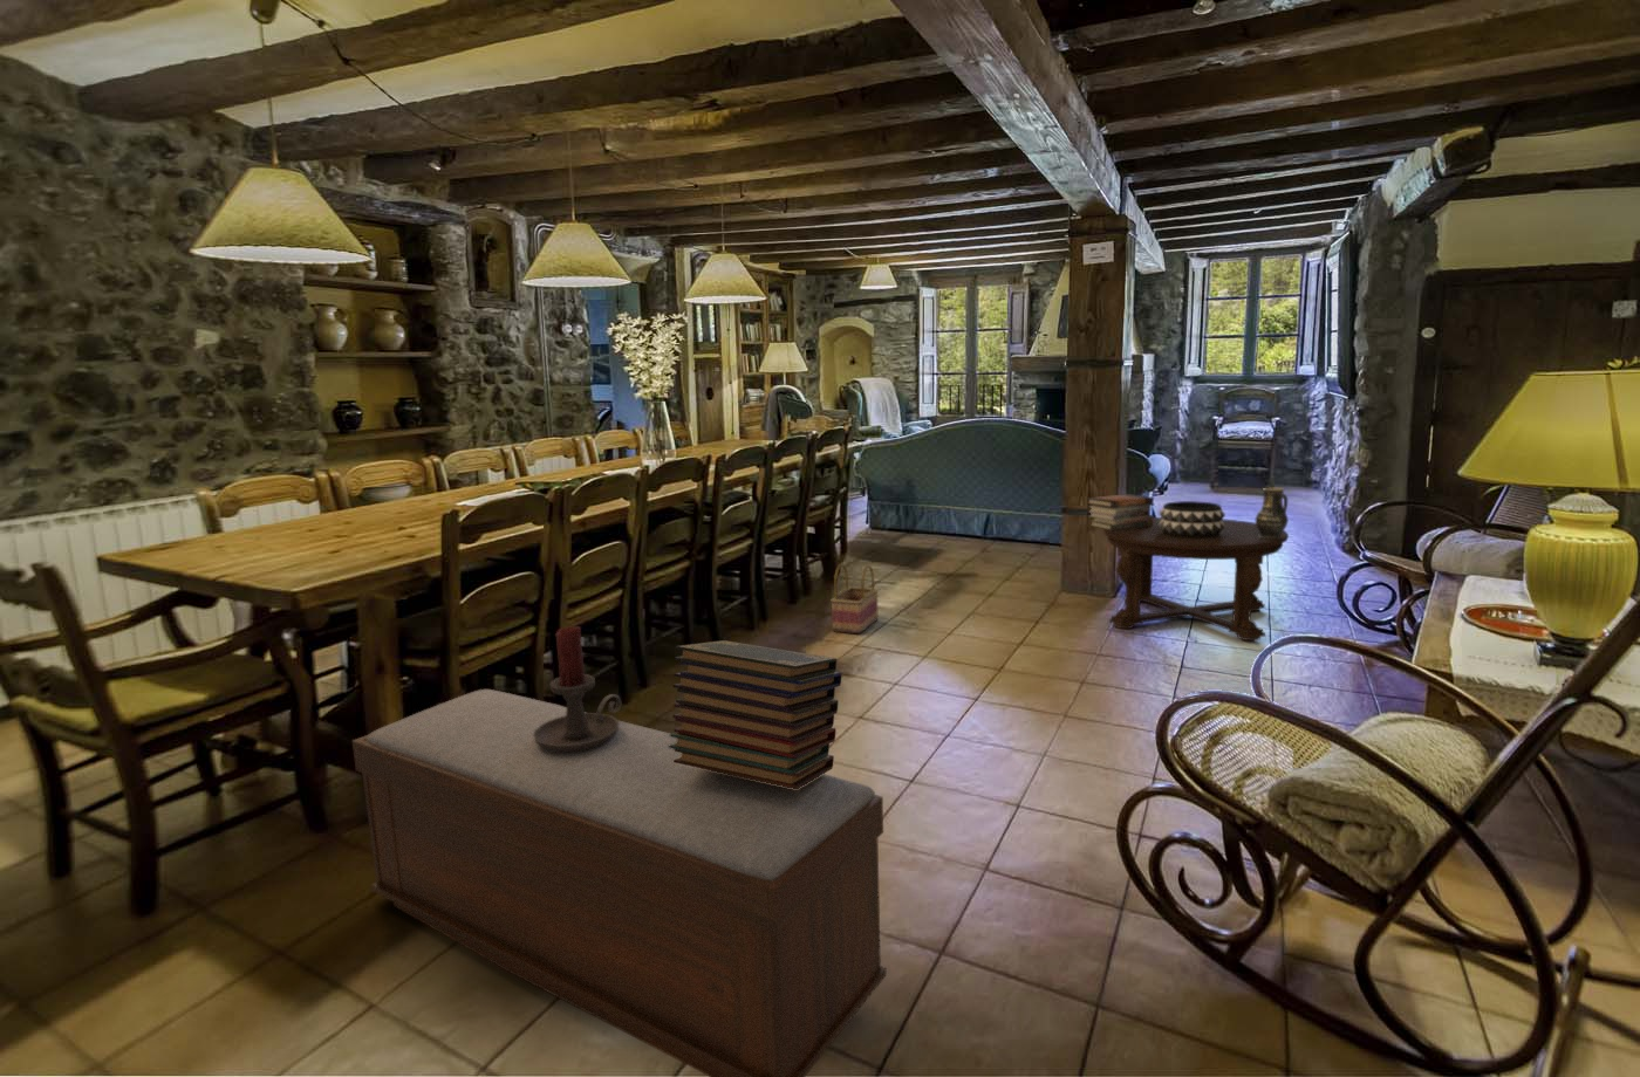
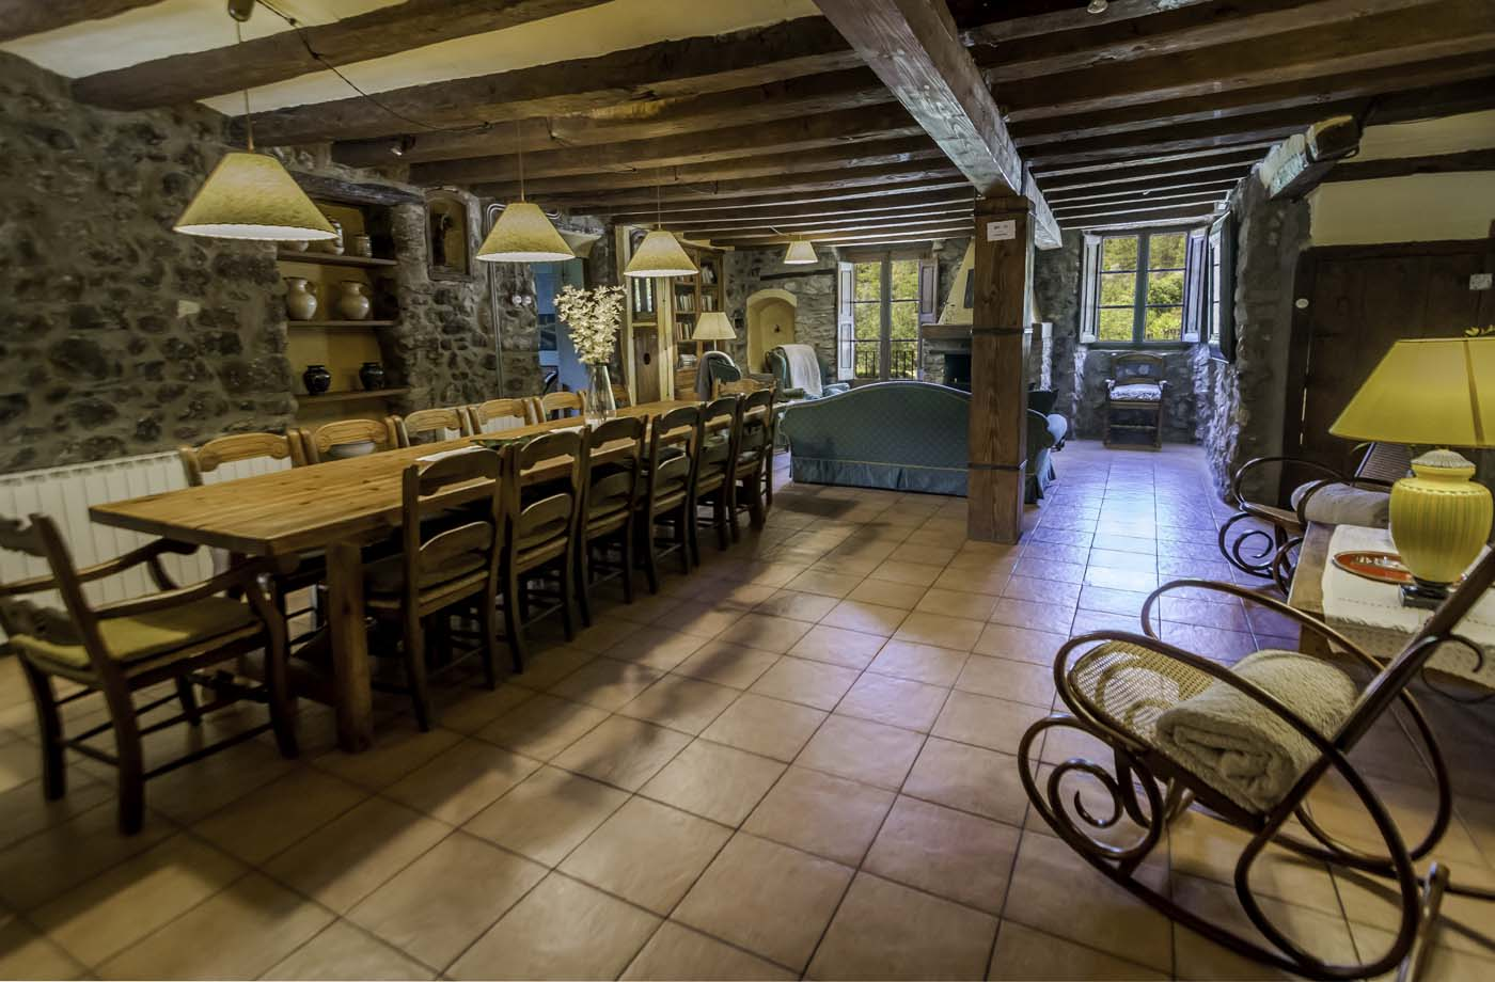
- vase (1271, 513)
- book stack (1119, 512)
- candle holder (581, 678)
- basket (854, 595)
- coffee table (1193, 559)
- book stack (747, 724)
- bench (601, 851)
- decorative bowl (1192, 518)
